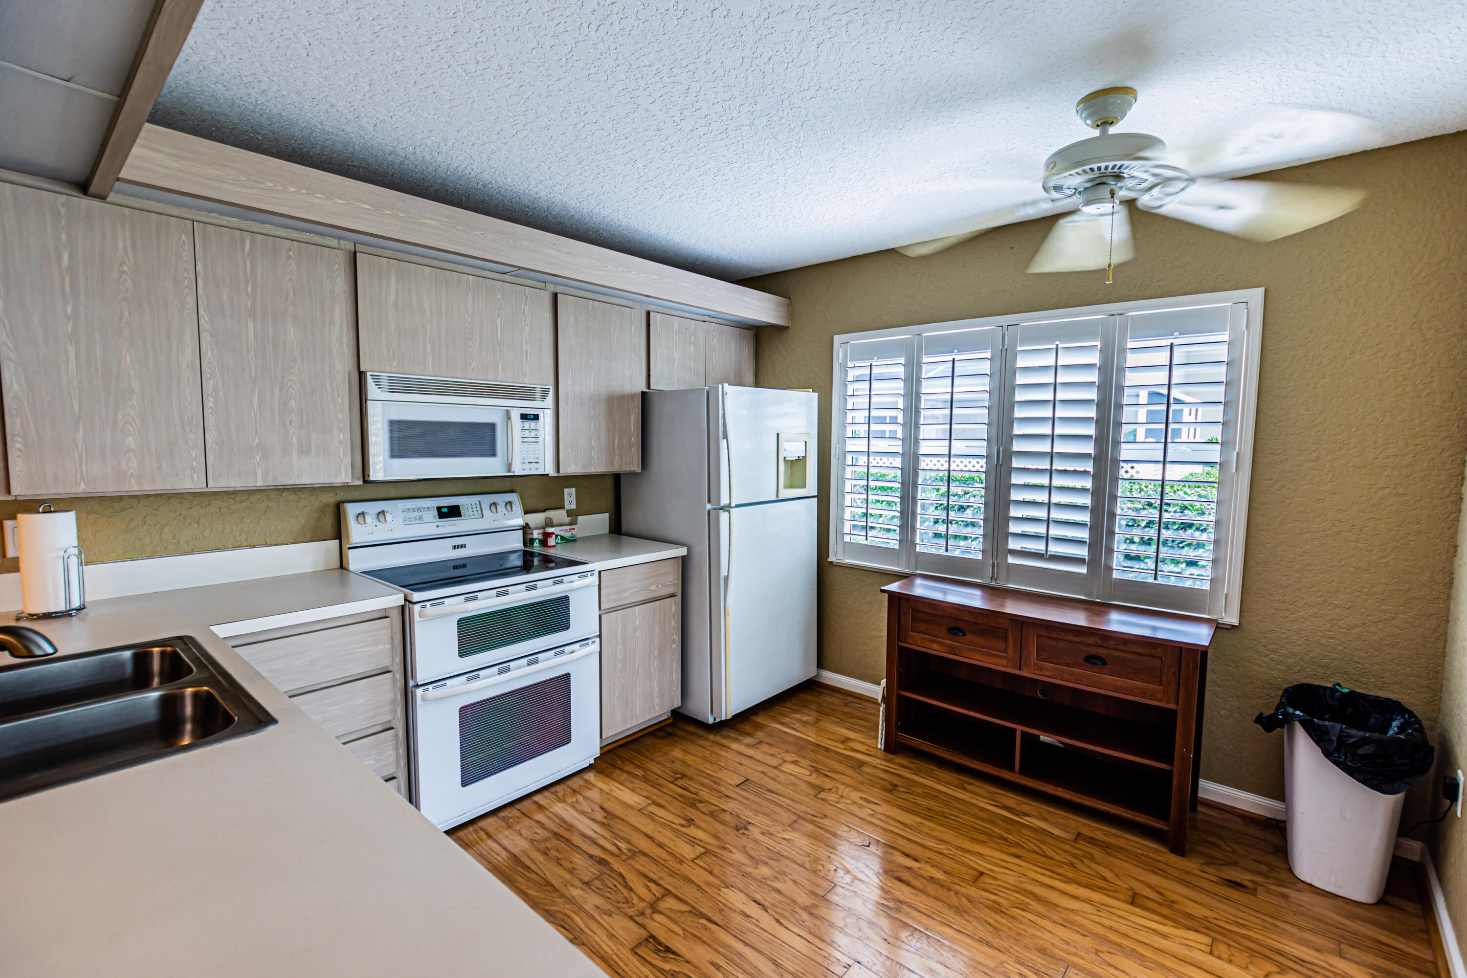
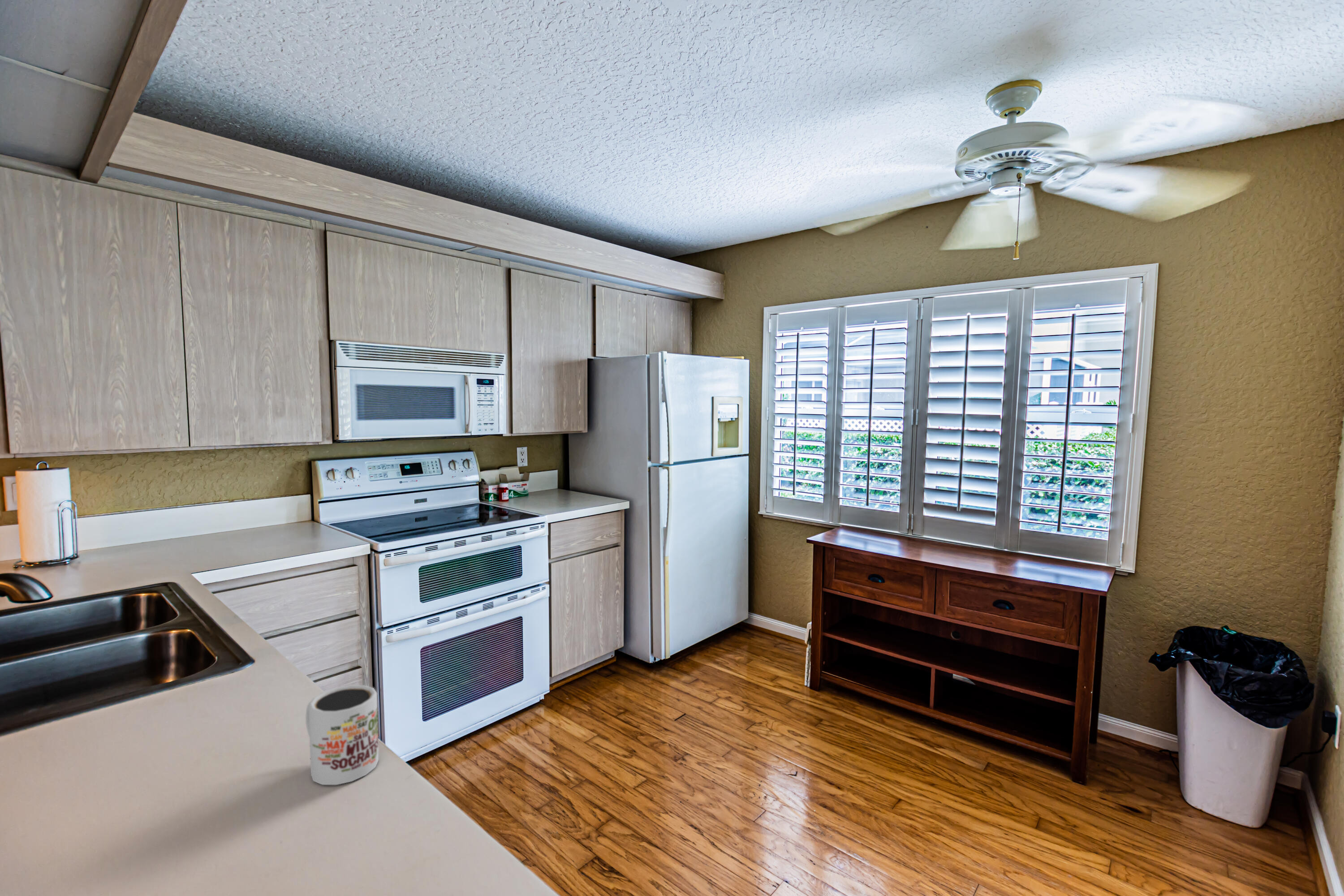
+ mug (336, 729)
